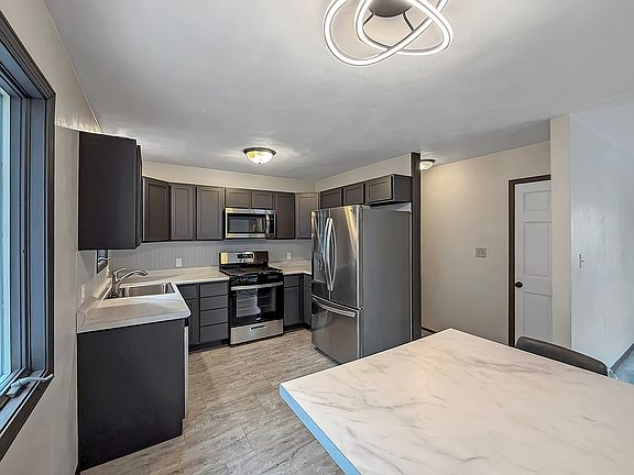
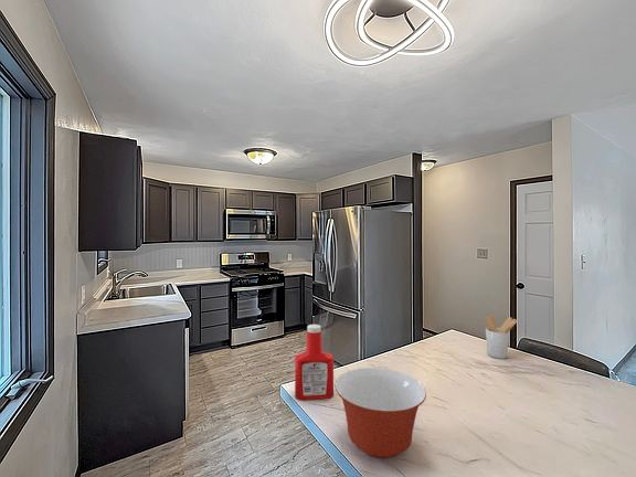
+ utensil holder (501, 336)
+ soap bottle (314, 360)
+ mixing bowl (379, 414)
